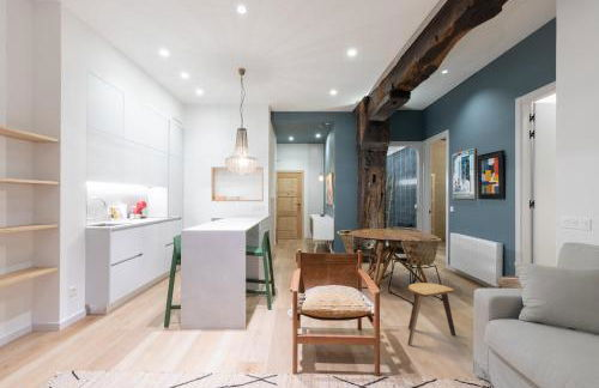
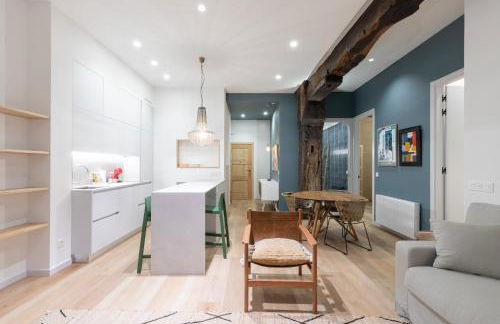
- stool (419, 307)
